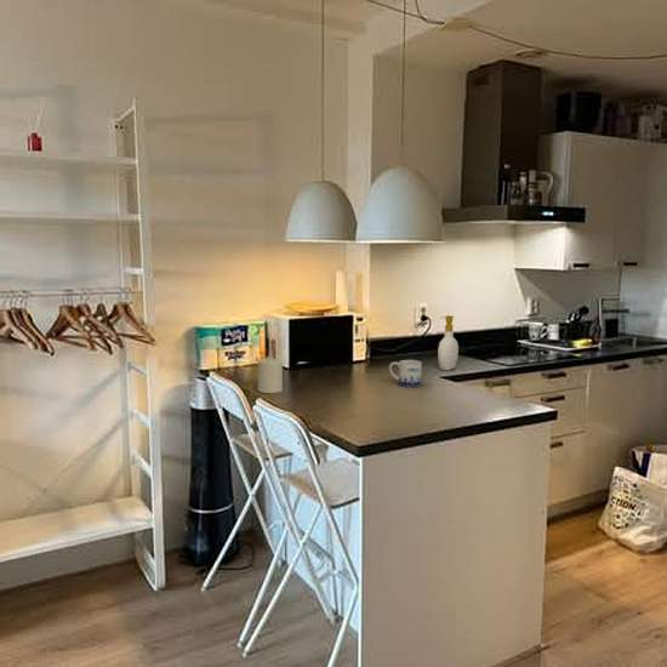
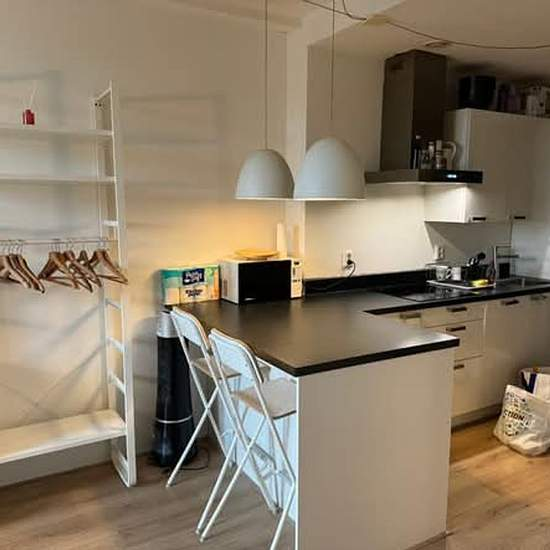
- candle (269, 372)
- mug (406, 372)
- soap bottle (447, 342)
